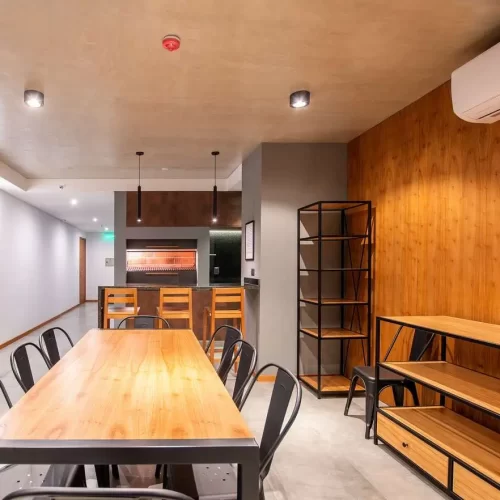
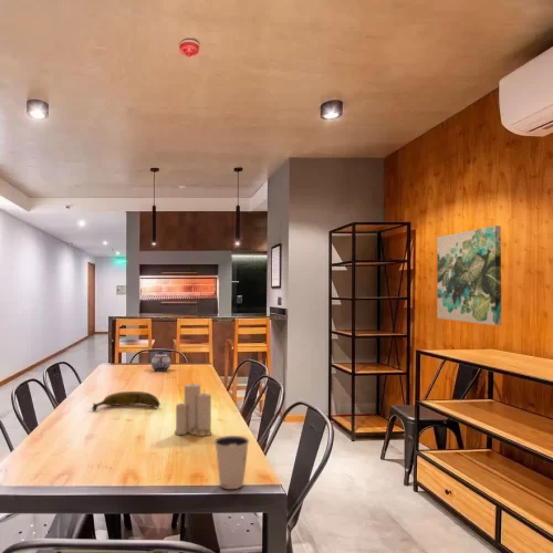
+ banana (127, 401)
+ candle (192, 406)
+ teapot (160, 359)
+ wall art (466, 276)
+ dixie cup (231, 462)
